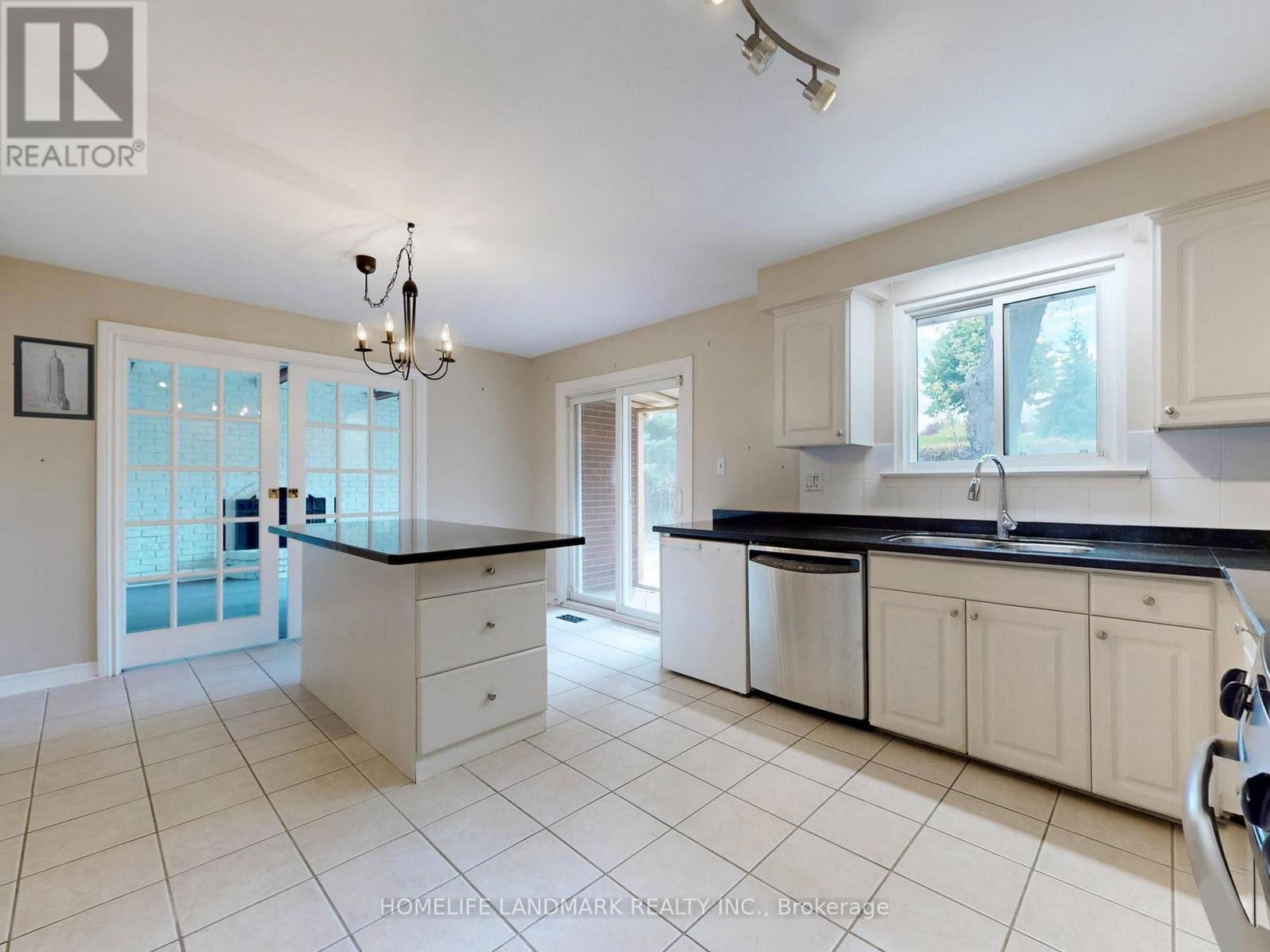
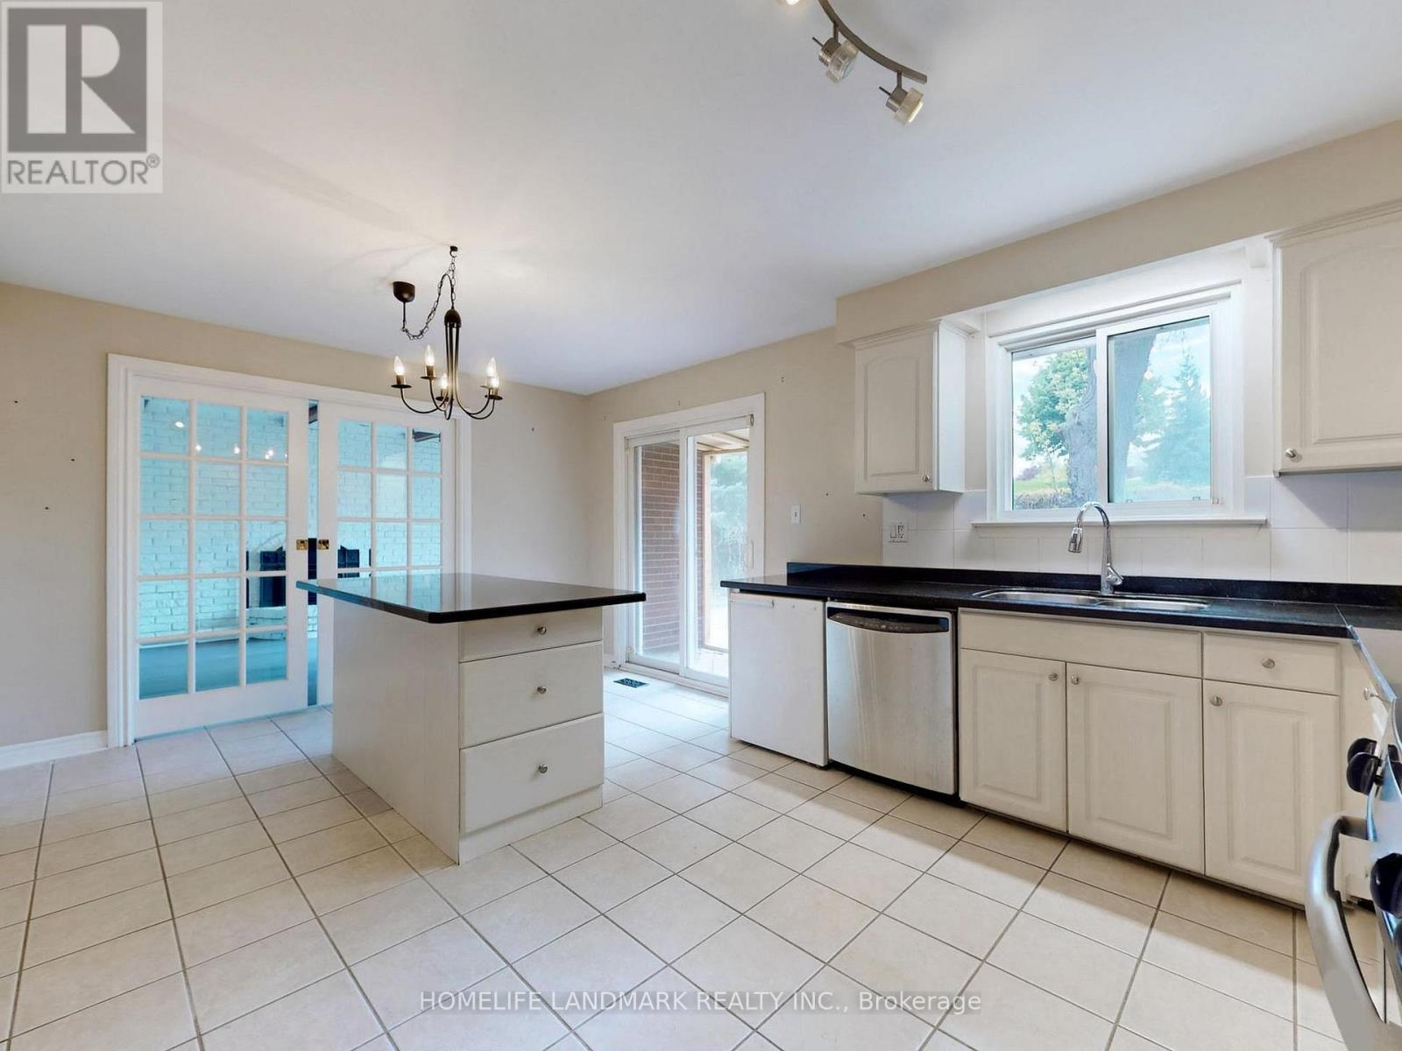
- wall art (56, 379)
